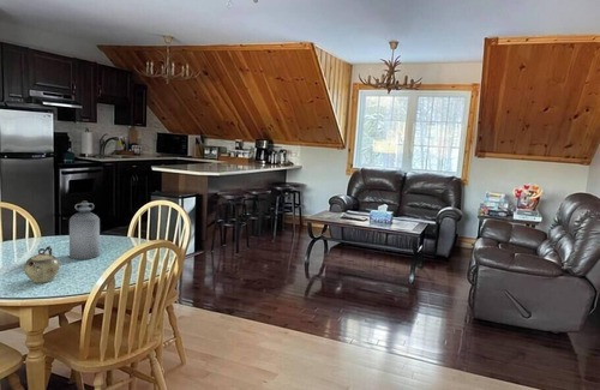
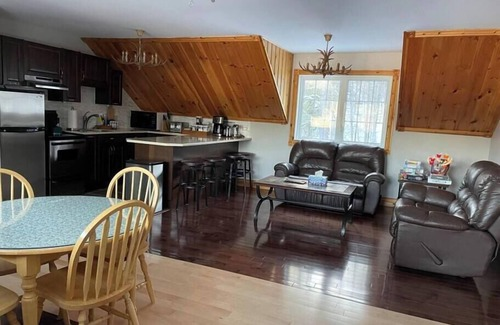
- bottle (84, 228)
- teapot (41, 264)
